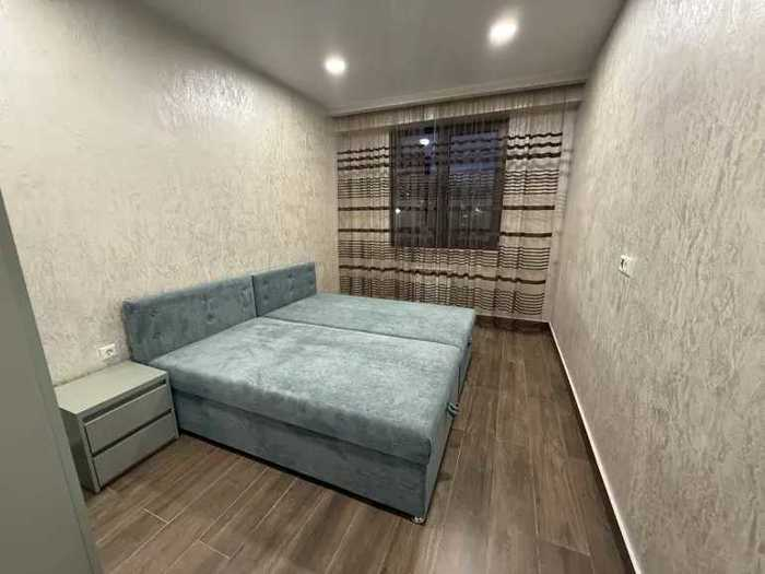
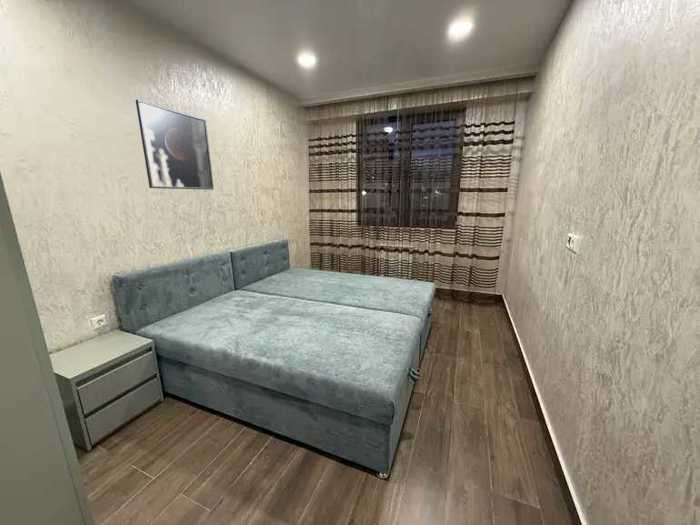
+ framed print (180, 150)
